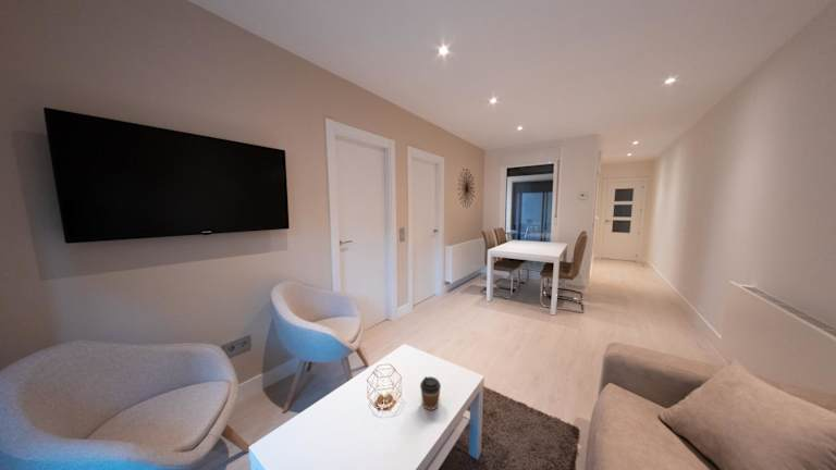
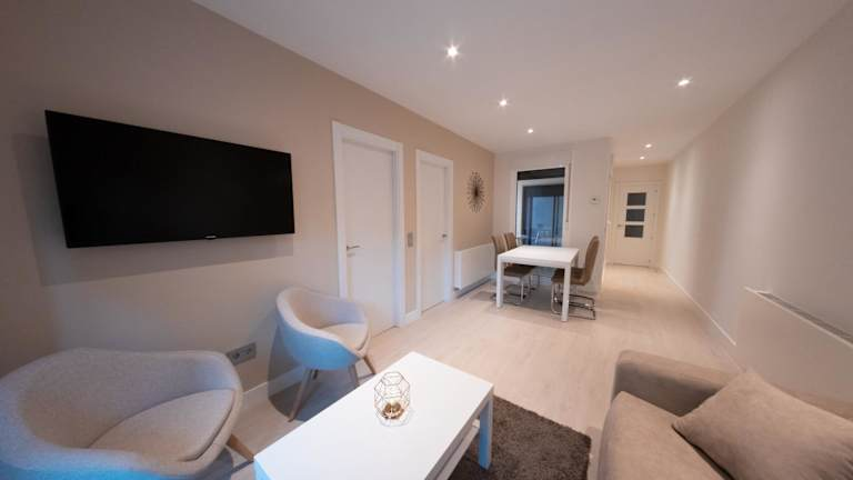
- coffee cup (430, 392)
